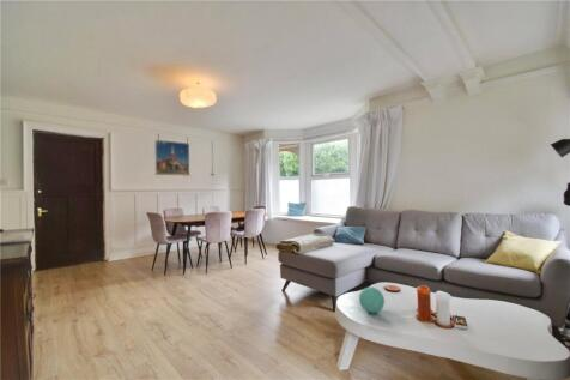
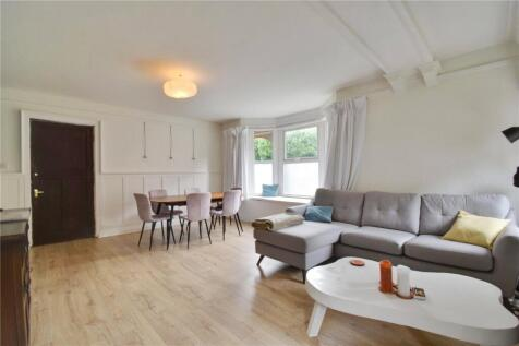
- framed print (172, 158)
- decorative ball (371, 300)
